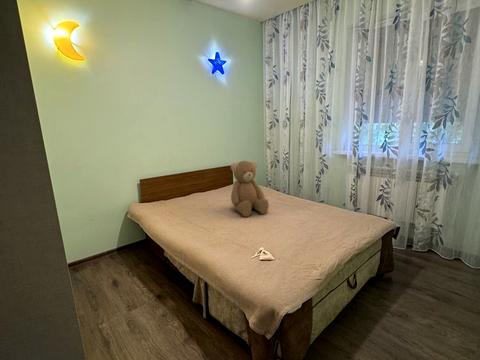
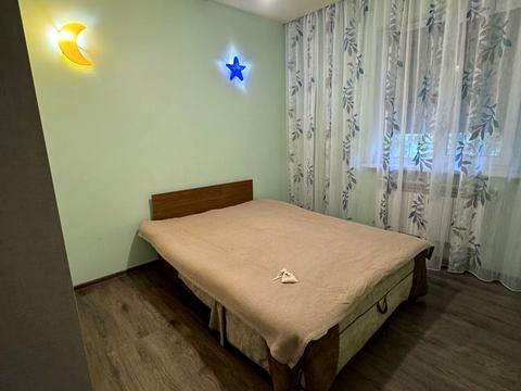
- teddy bear (247, 186)
